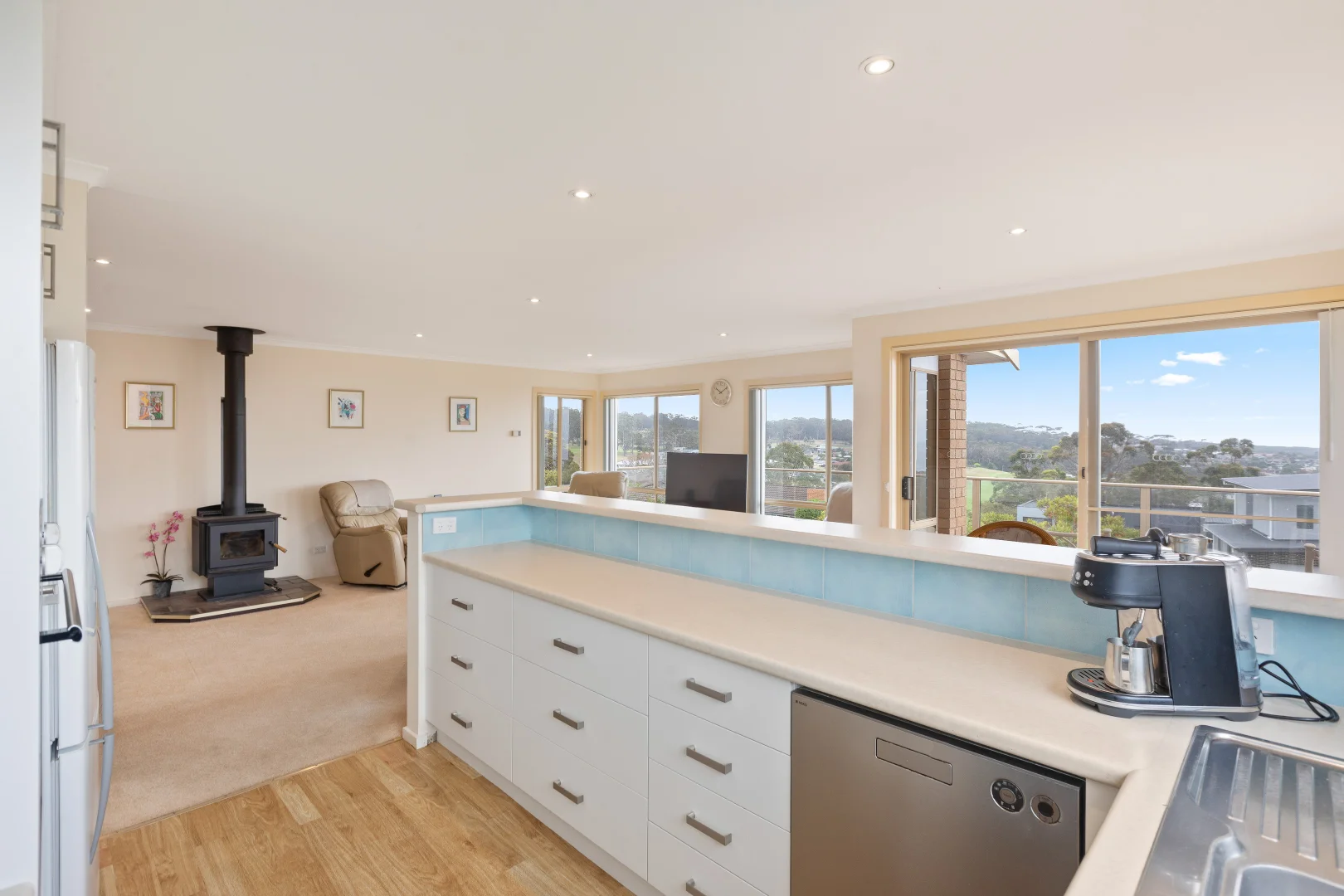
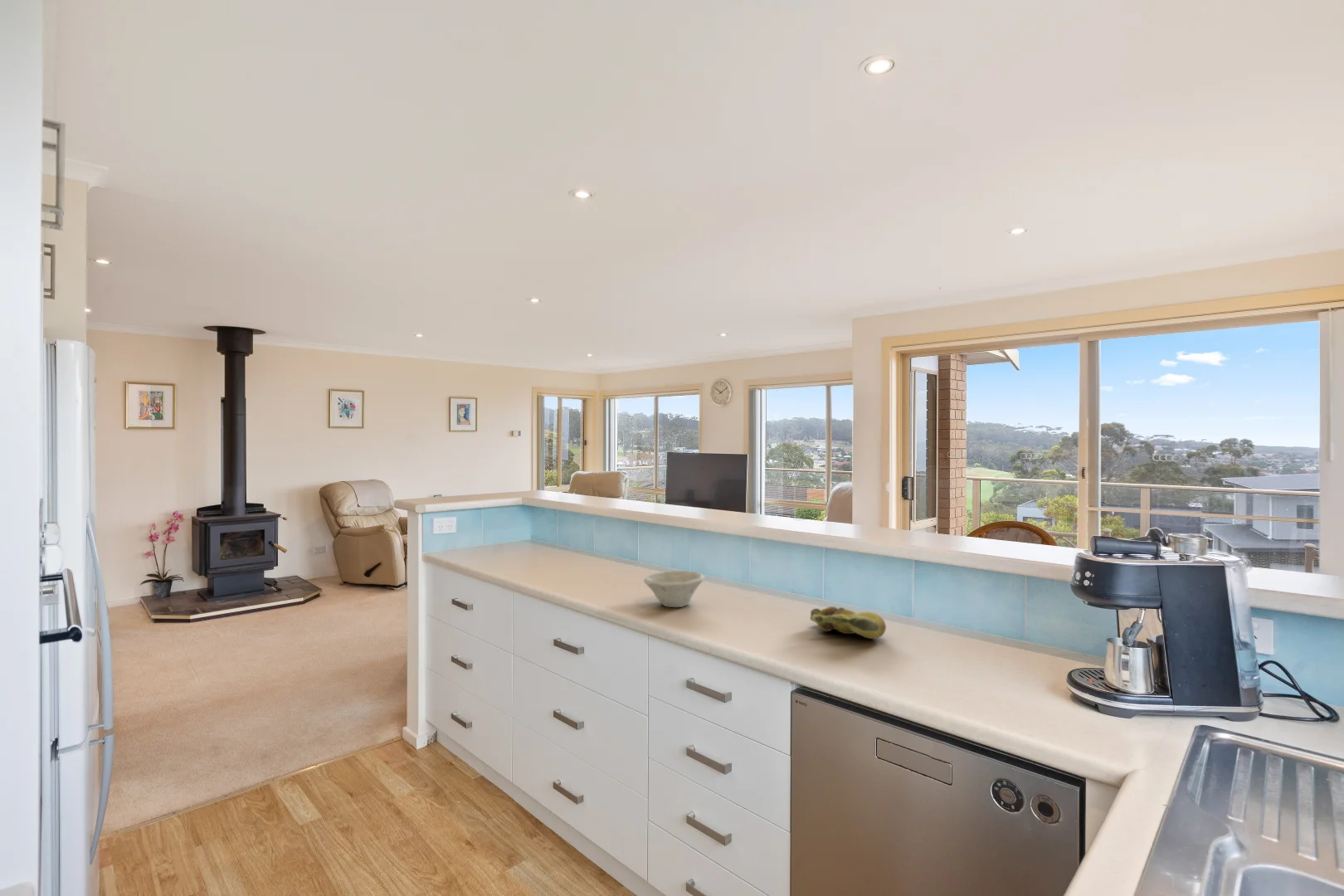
+ banana bunch (839, 621)
+ bowl (674, 589)
